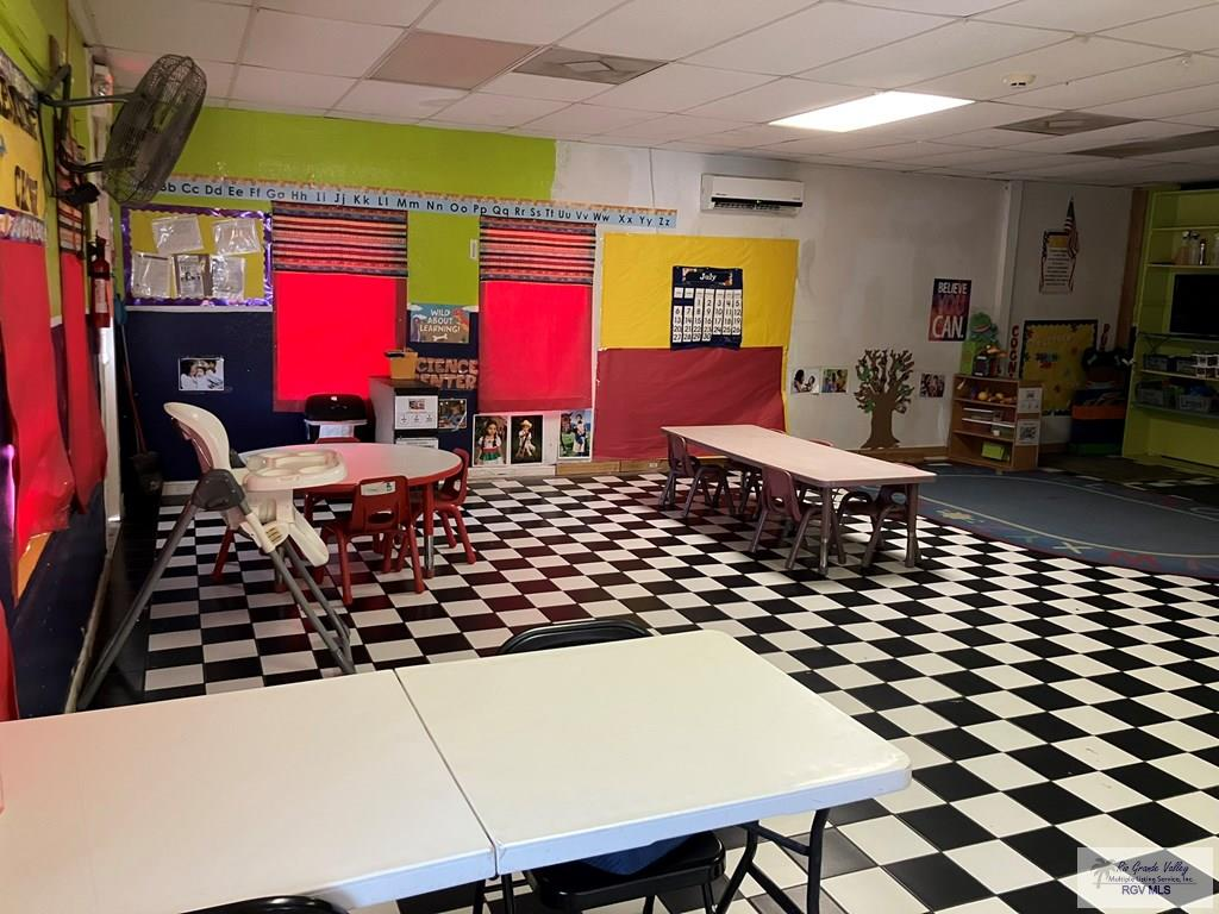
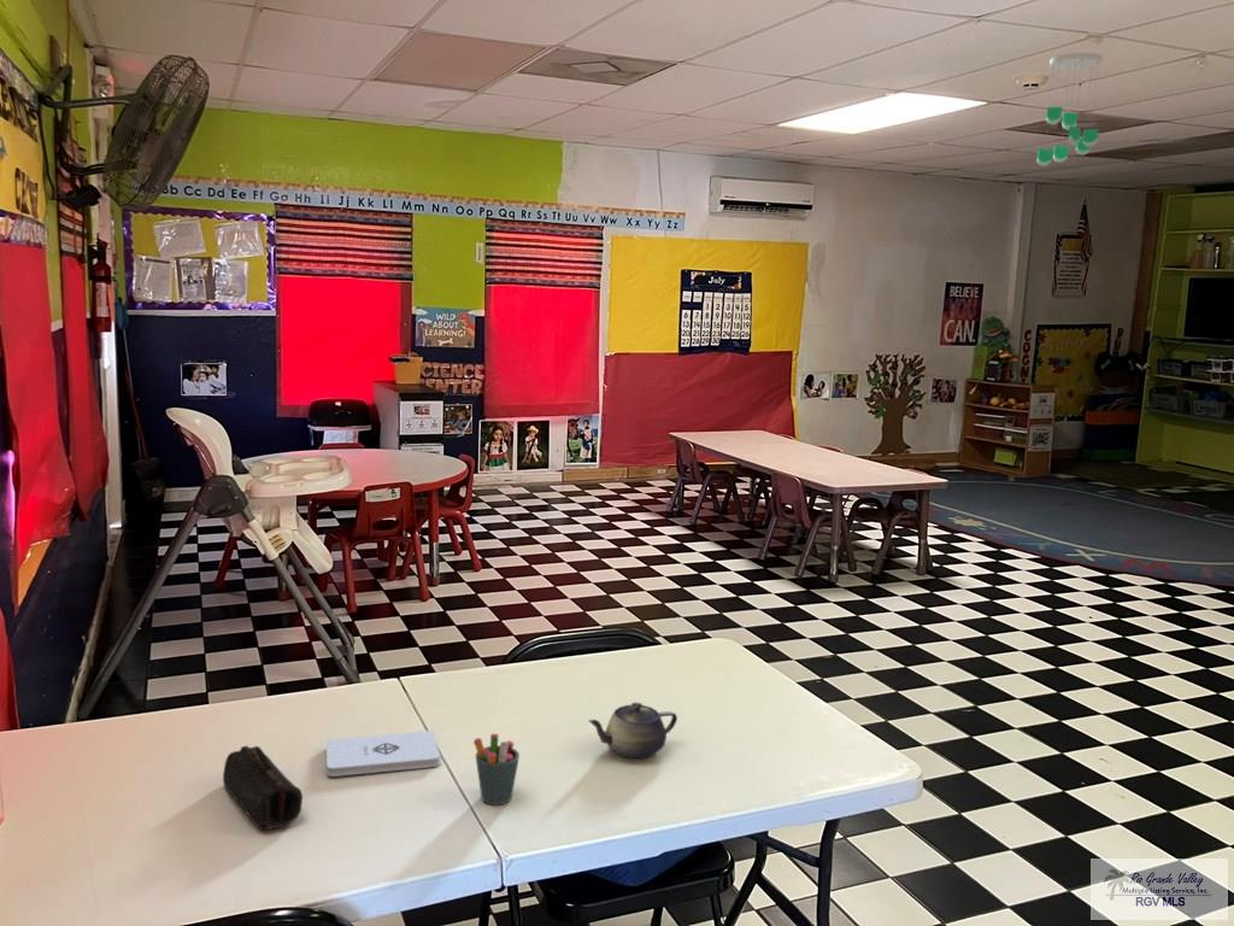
+ ceiling mobile (1070, 111)
+ pen holder (496, 764)
+ pencil case (262, 775)
+ notepad (382, 752)
+ teapot (633, 727)
